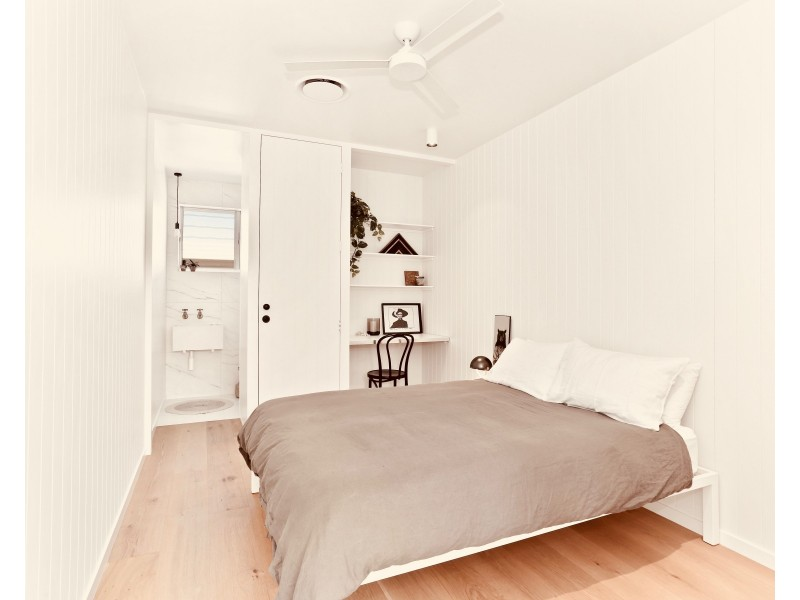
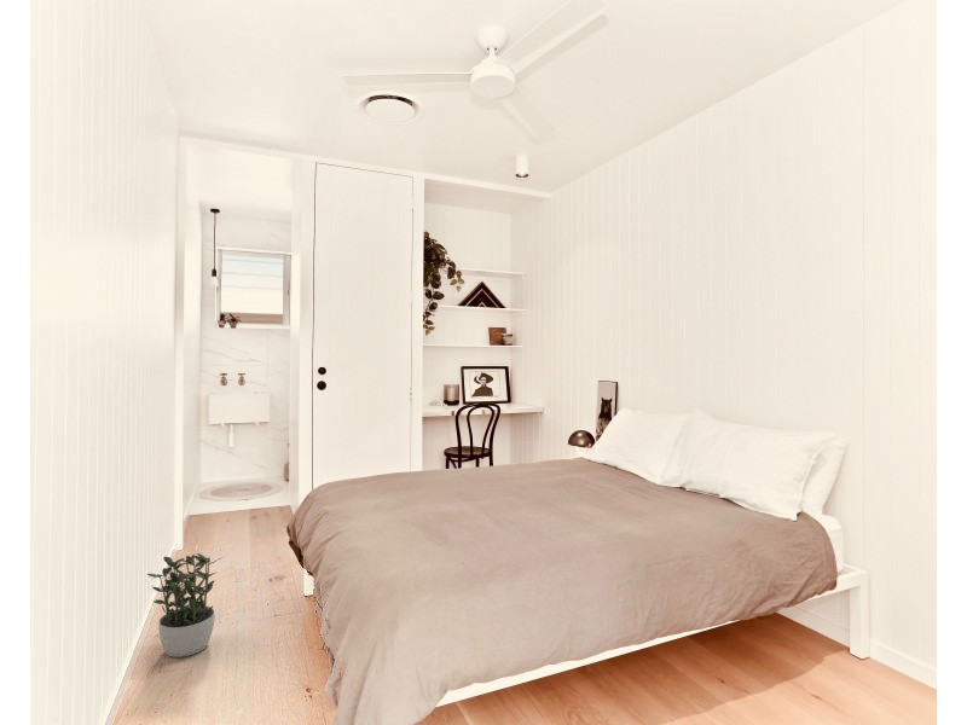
+ potted plant (185, 601)
